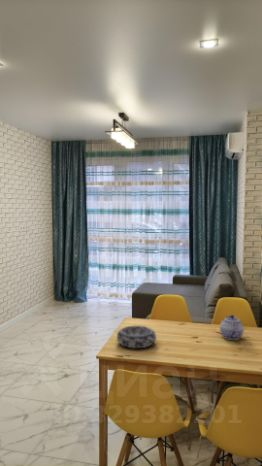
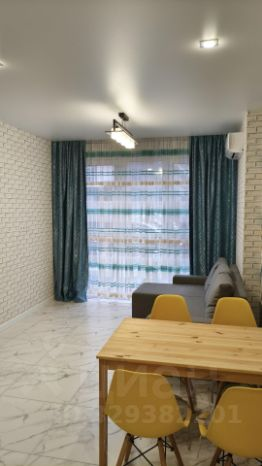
- teapot (231, 326)
- decorative bowl (136, 336)
